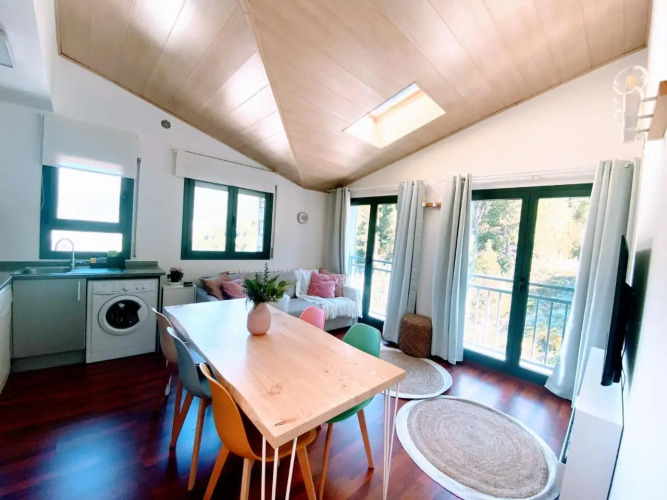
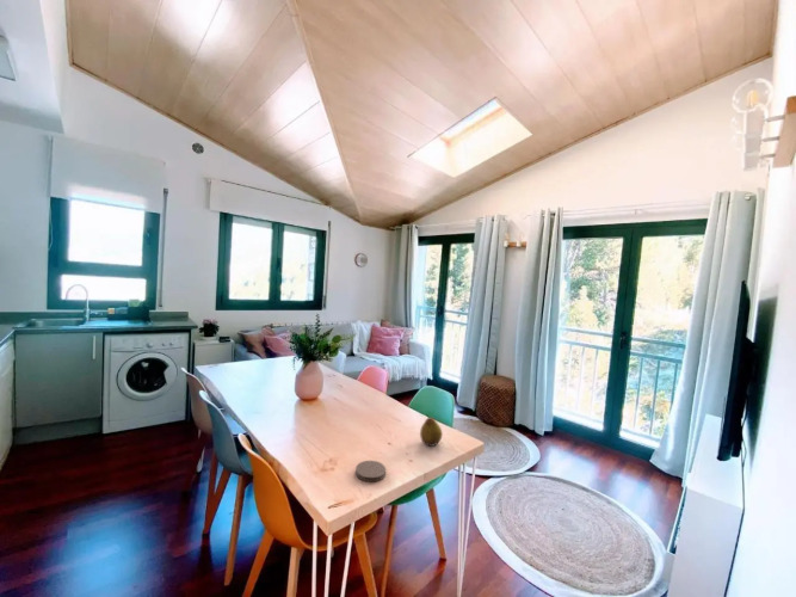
+ fruit (431, 427)
+ coaster (370, 470)
